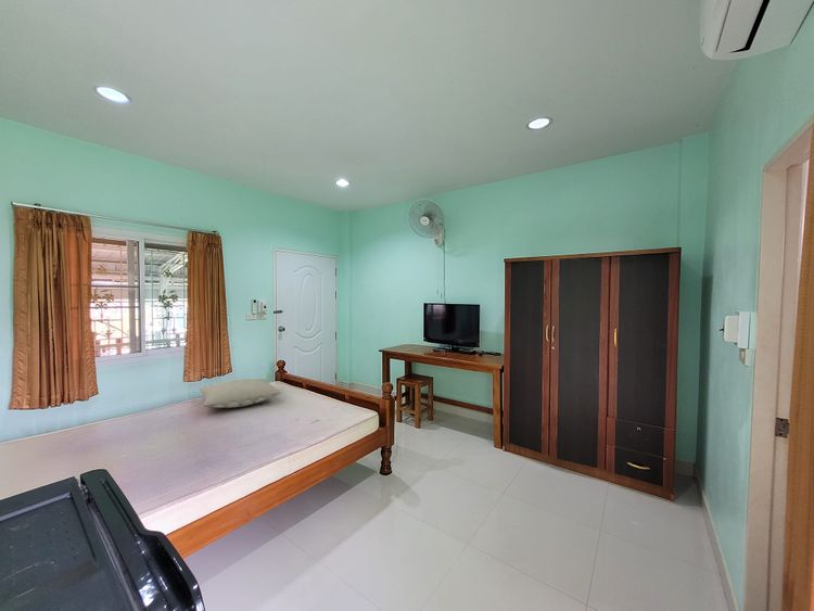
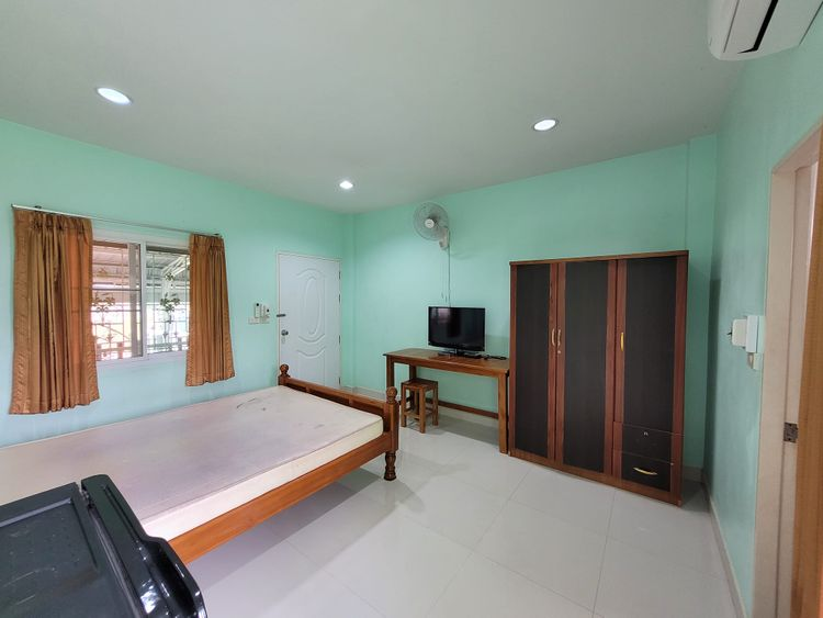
- pillow (239, 390)
